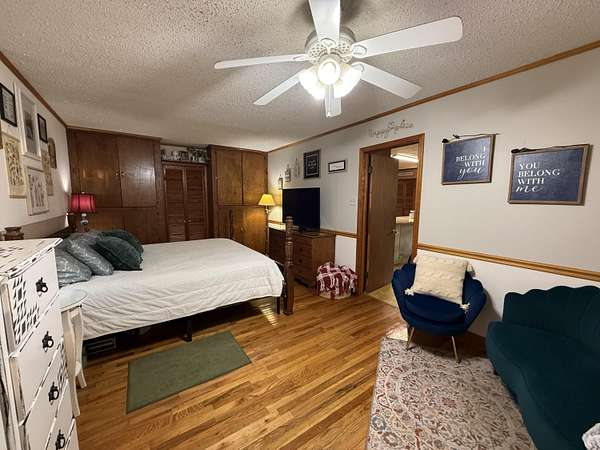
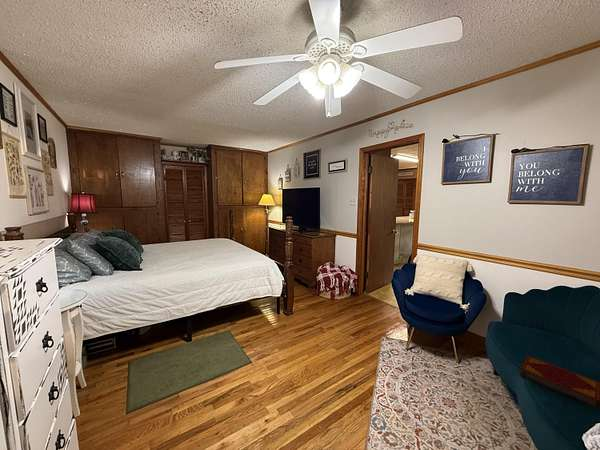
+ hardback book (558, 378)
